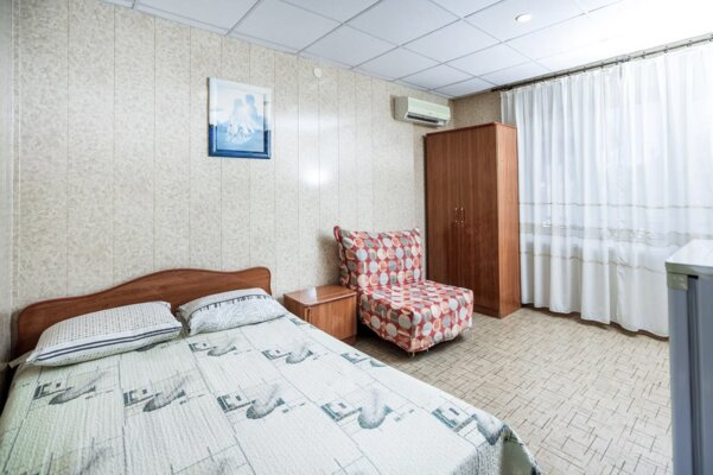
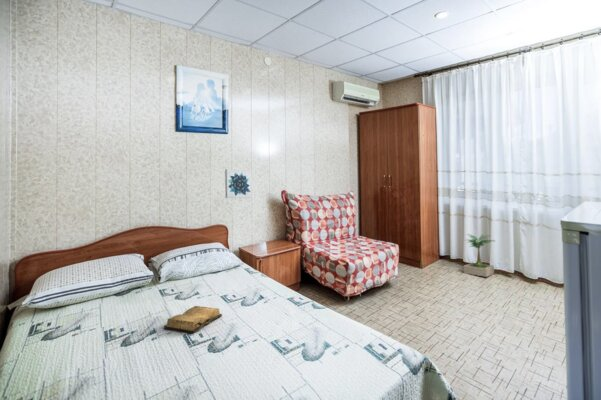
+ wall art (238, 184)
+ diary (195, 317)
+ potted plant (479, 254)
